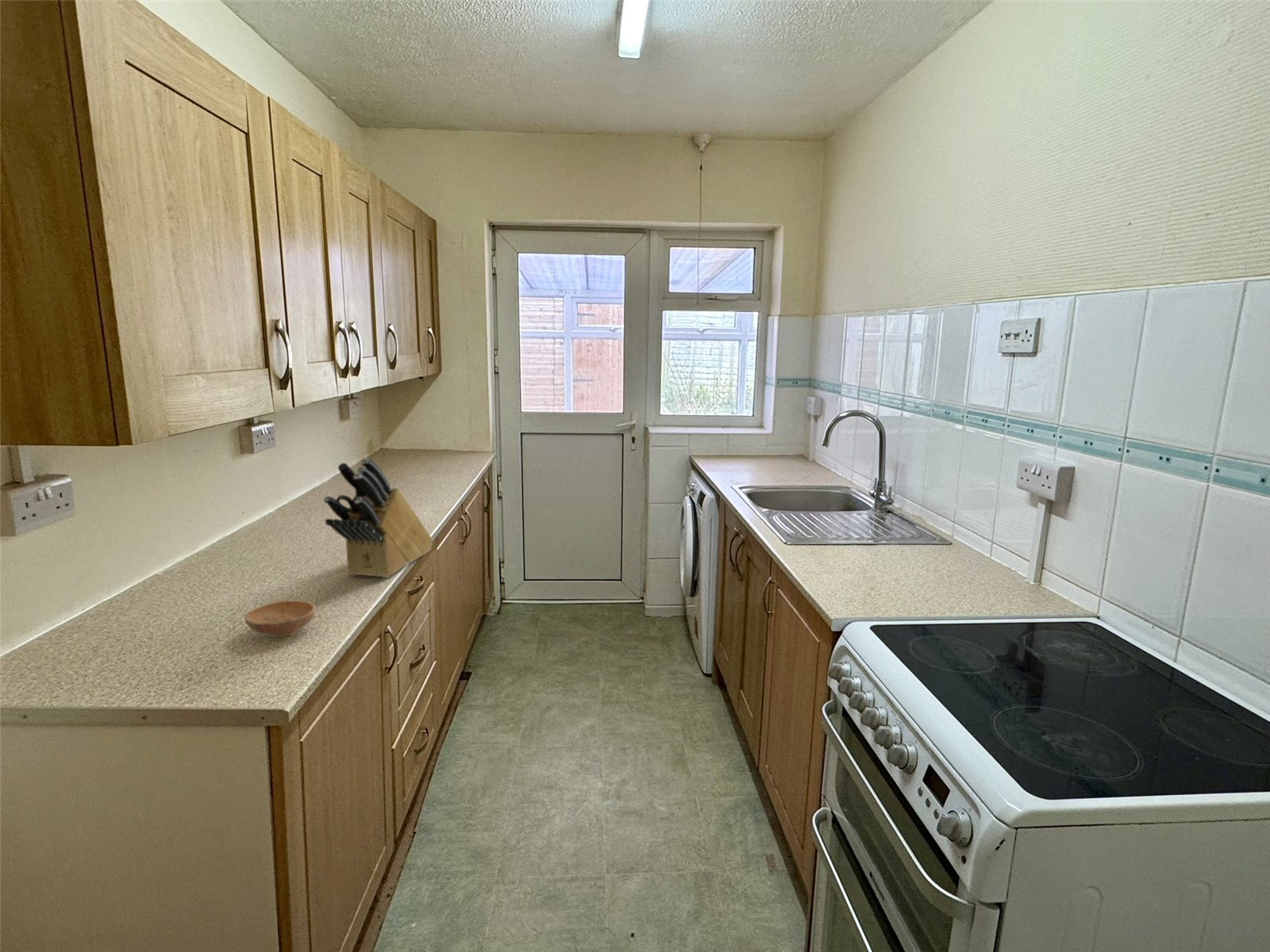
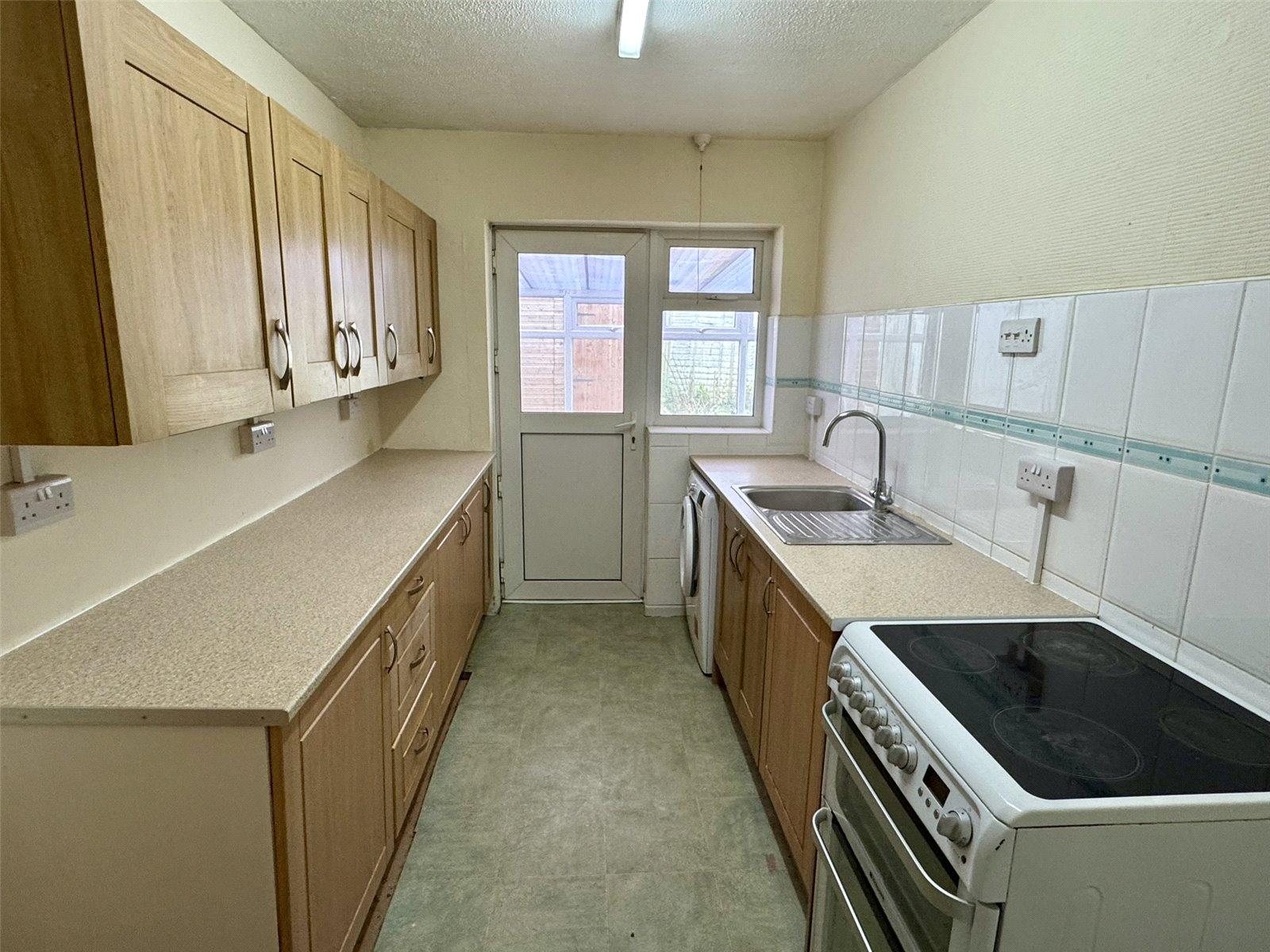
- knife block (382, 510)
- bowl (281, 621)
